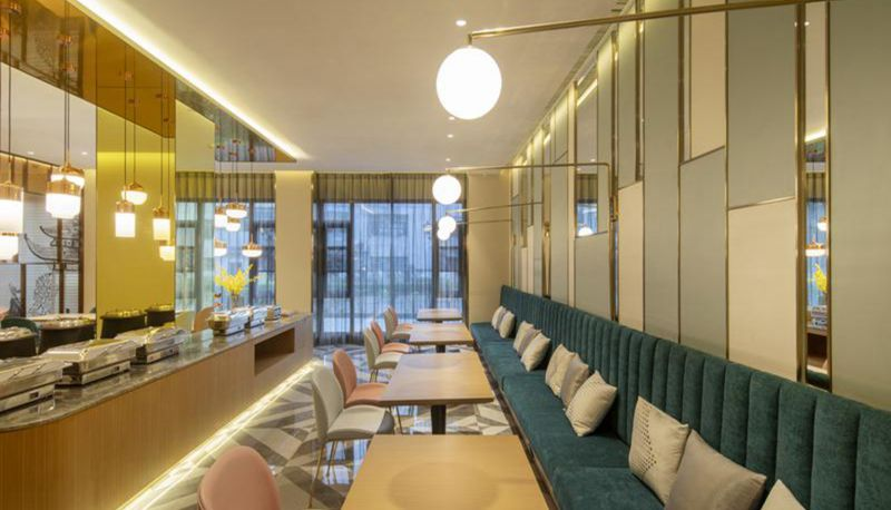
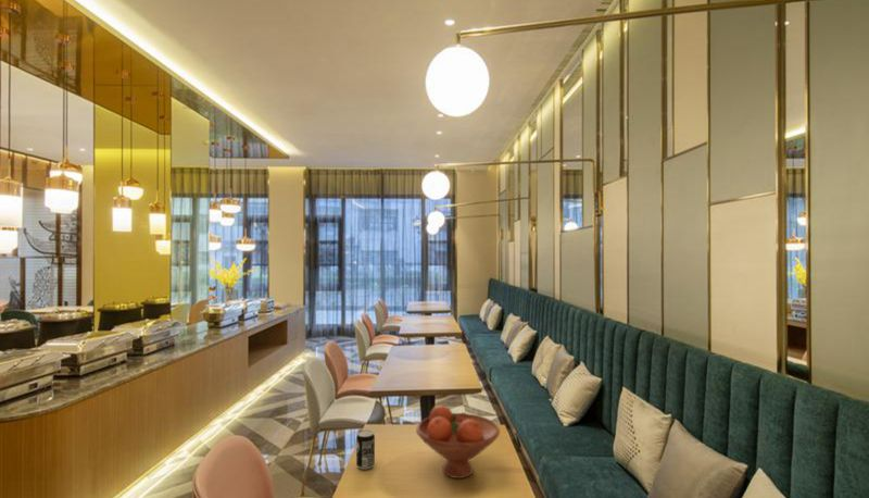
+ beverage can (365, 449)
+ fruit bowl (457, 440)
